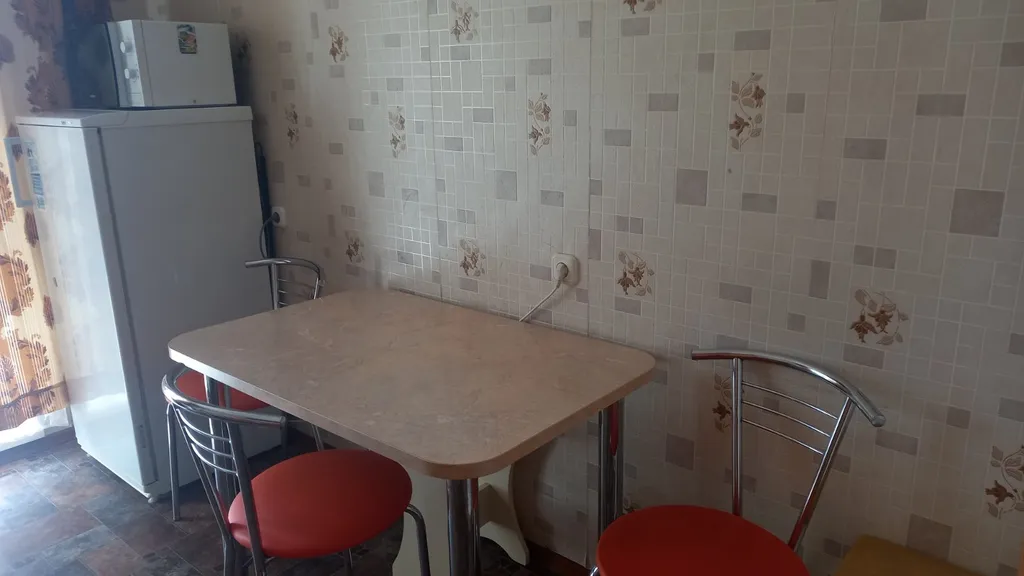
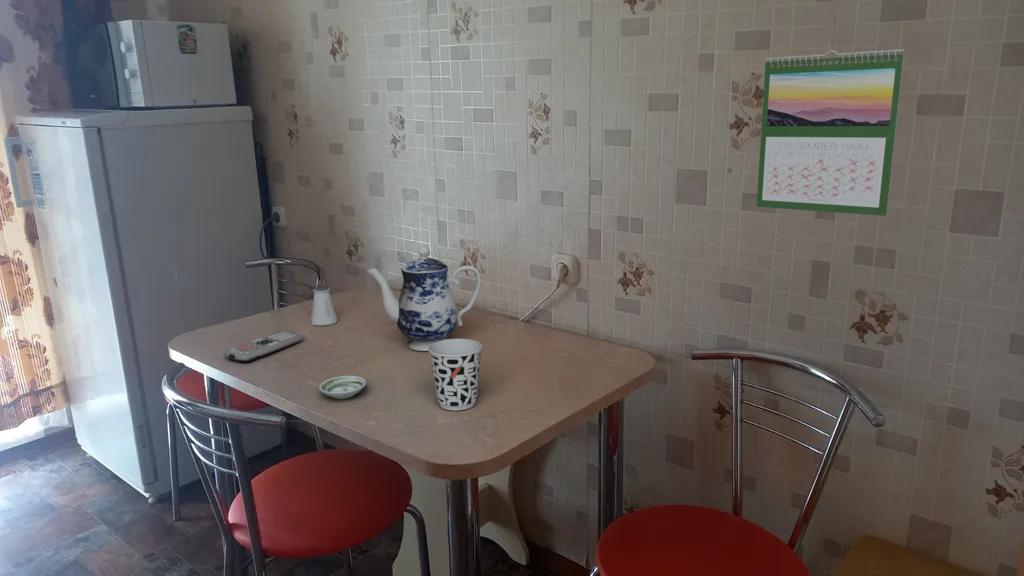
+ remote control (265, 345)
+ teapot (426, 296)
+ cup (456, 375)
+ saucer (343, 389)
+ calendar (824, 132)
+ saltshaker (322, 304)
